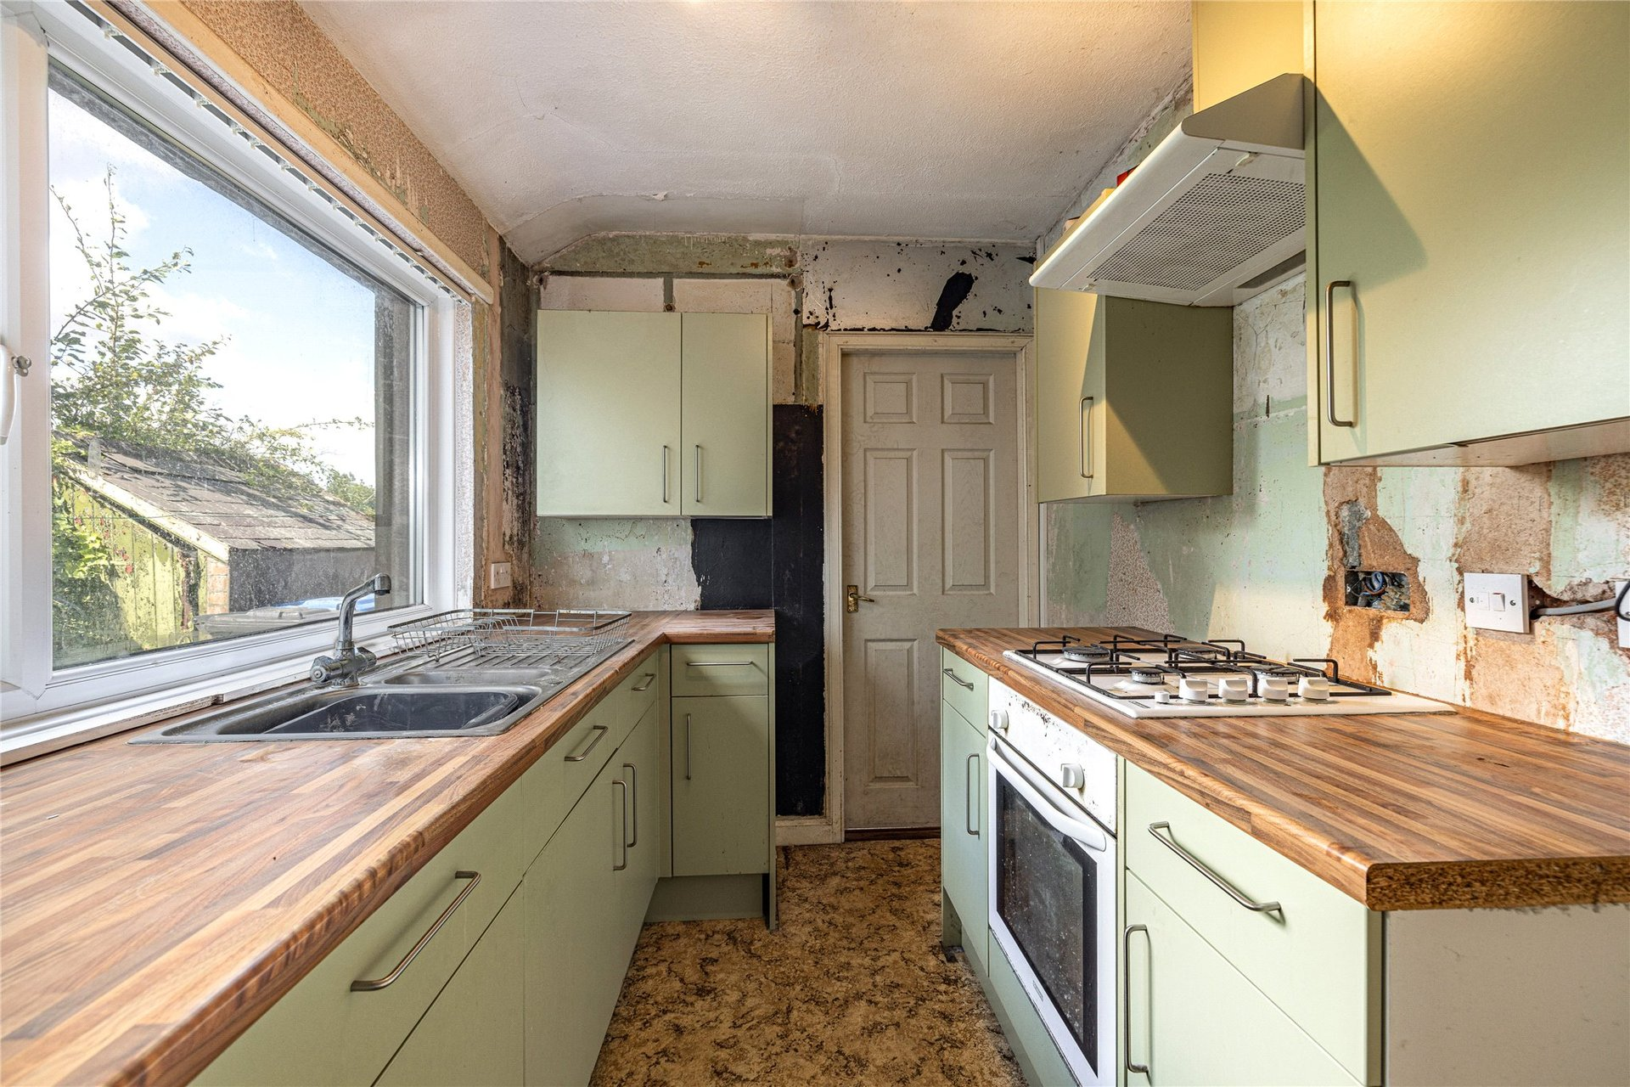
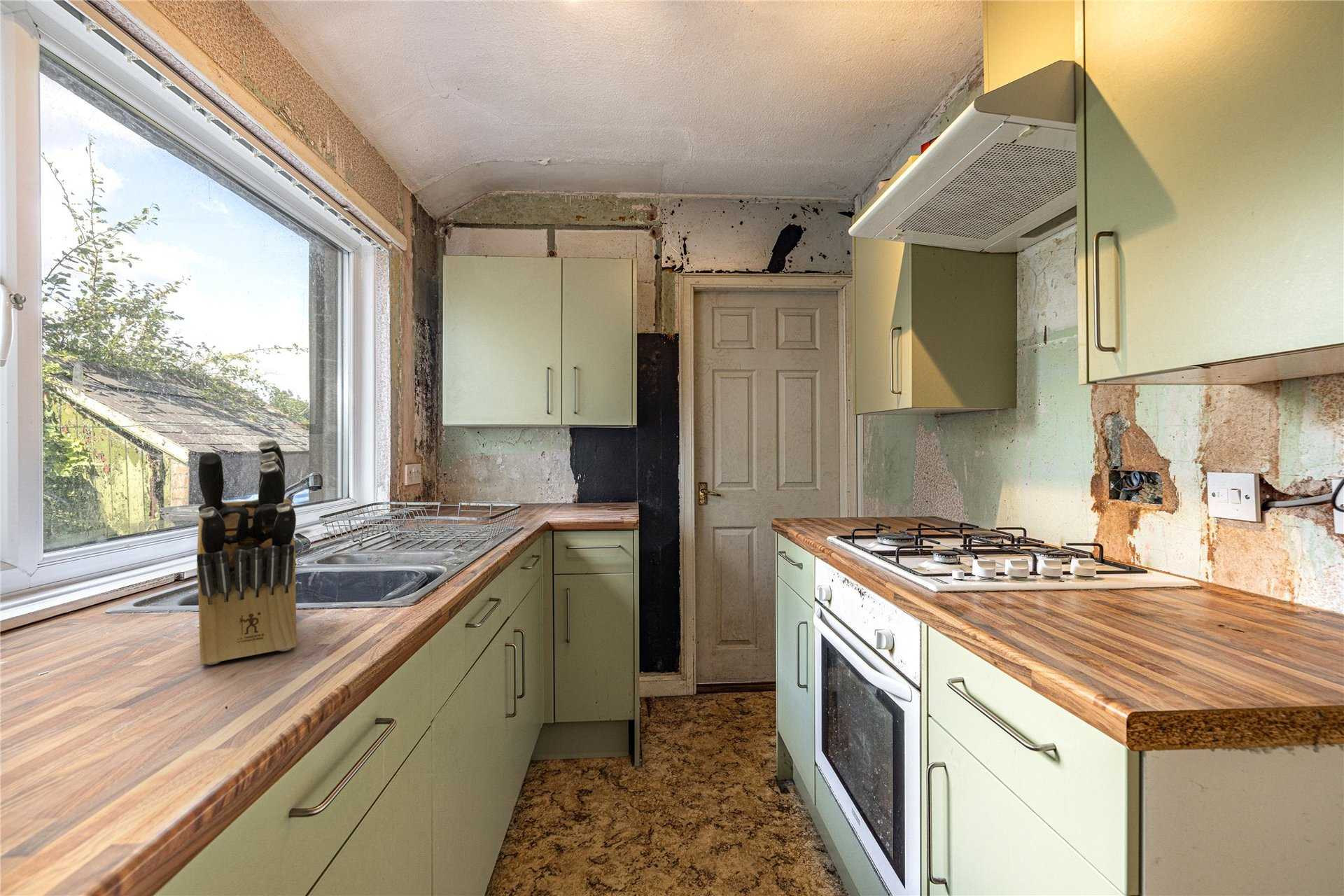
+ knife block (248, 542)
